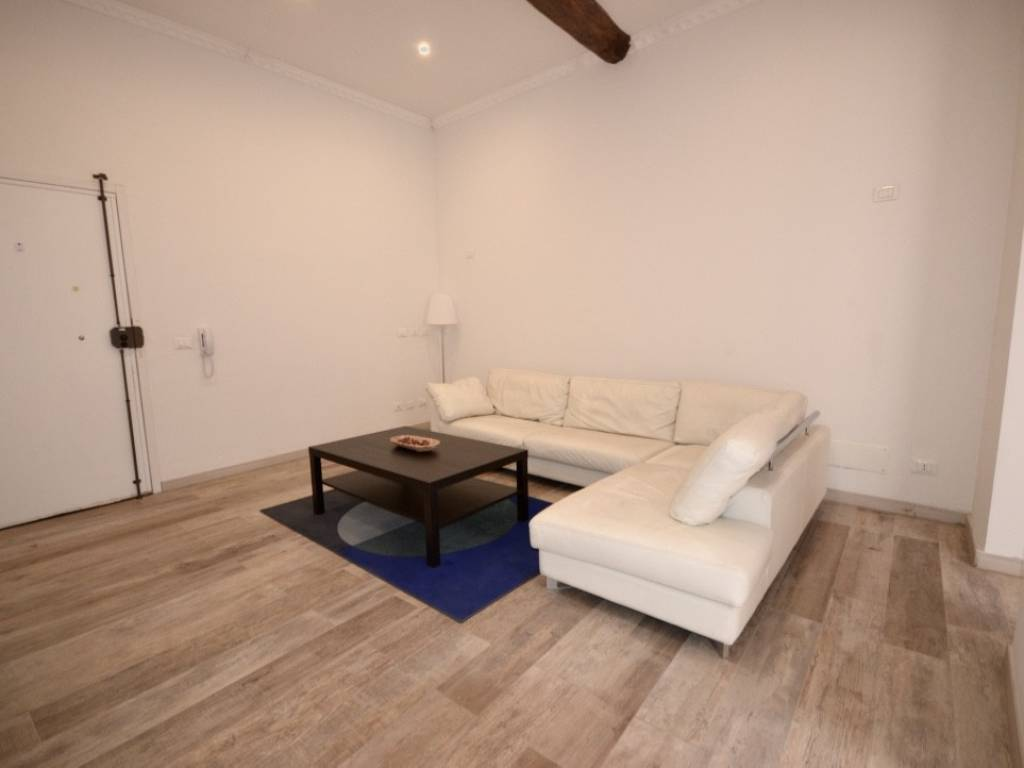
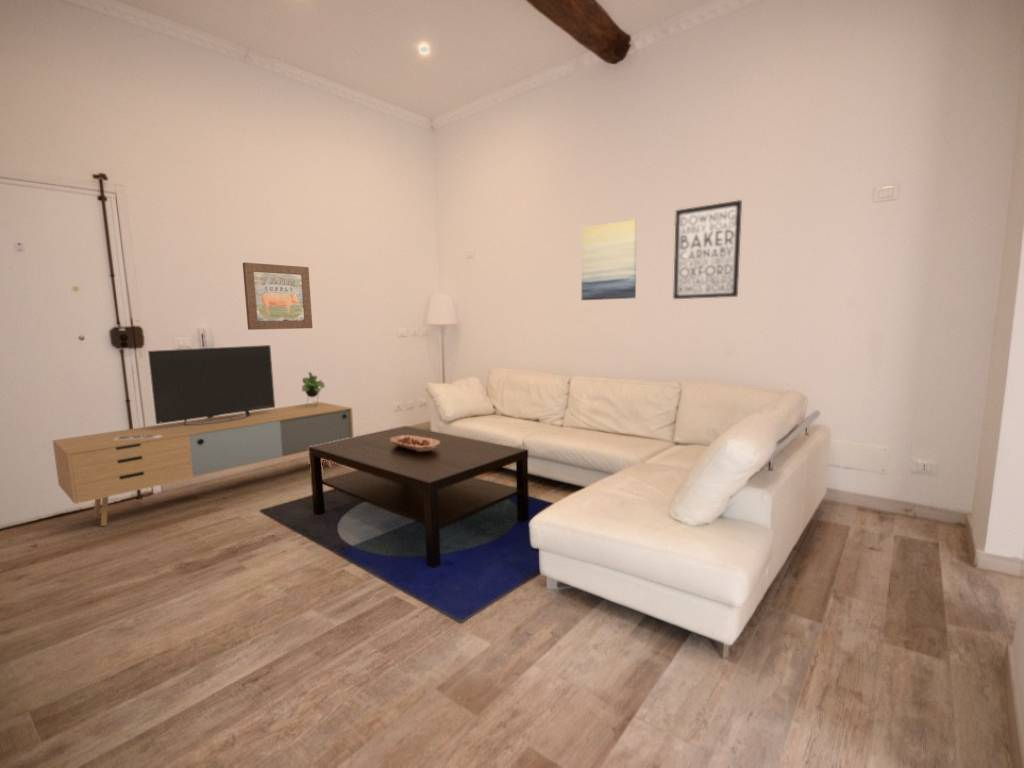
+ wall art (608, 262)
+ wall art (279, 297)
+ media console (222, 419)
+ wall art (705, 252)
